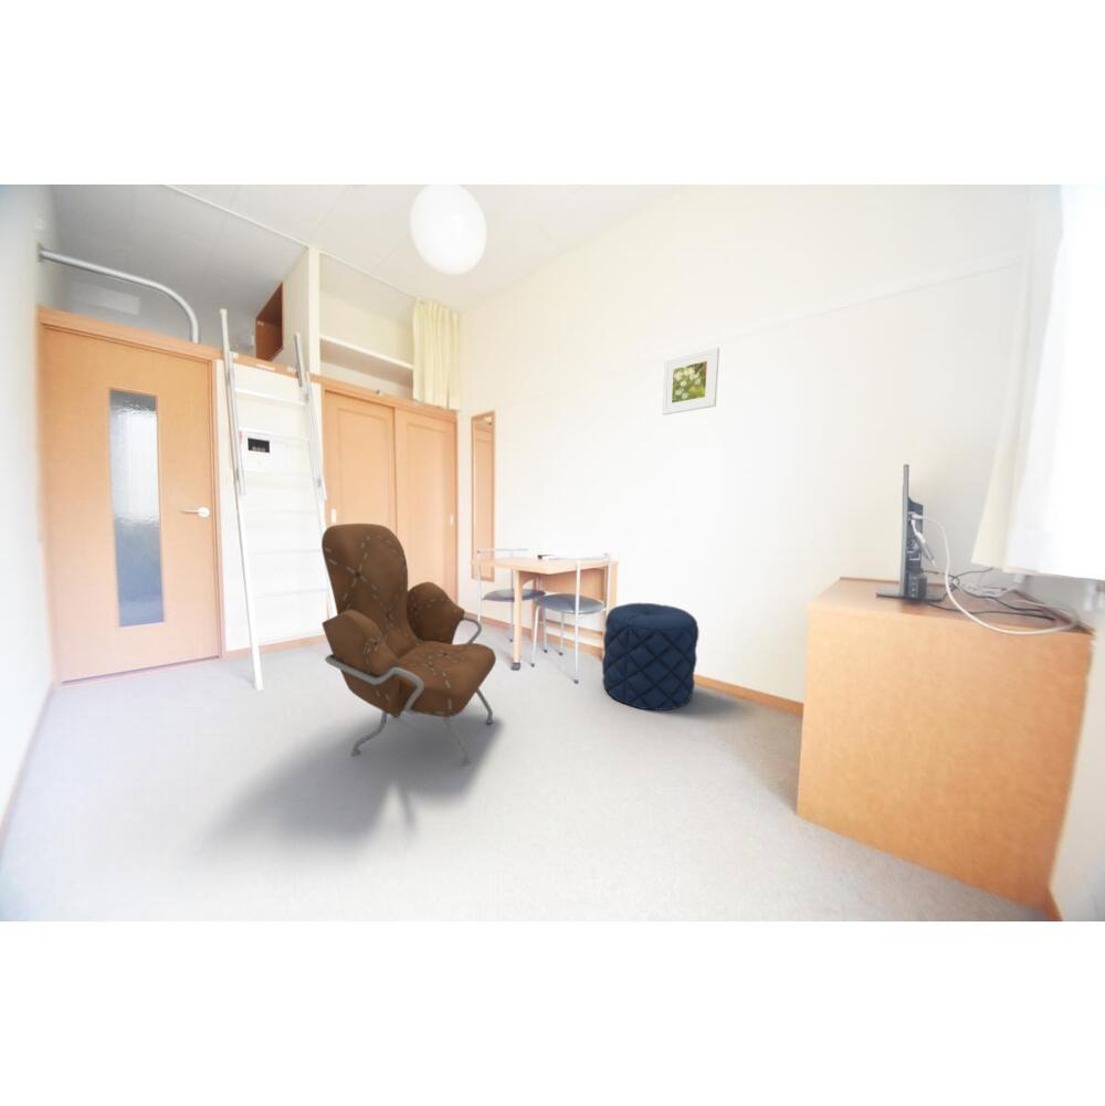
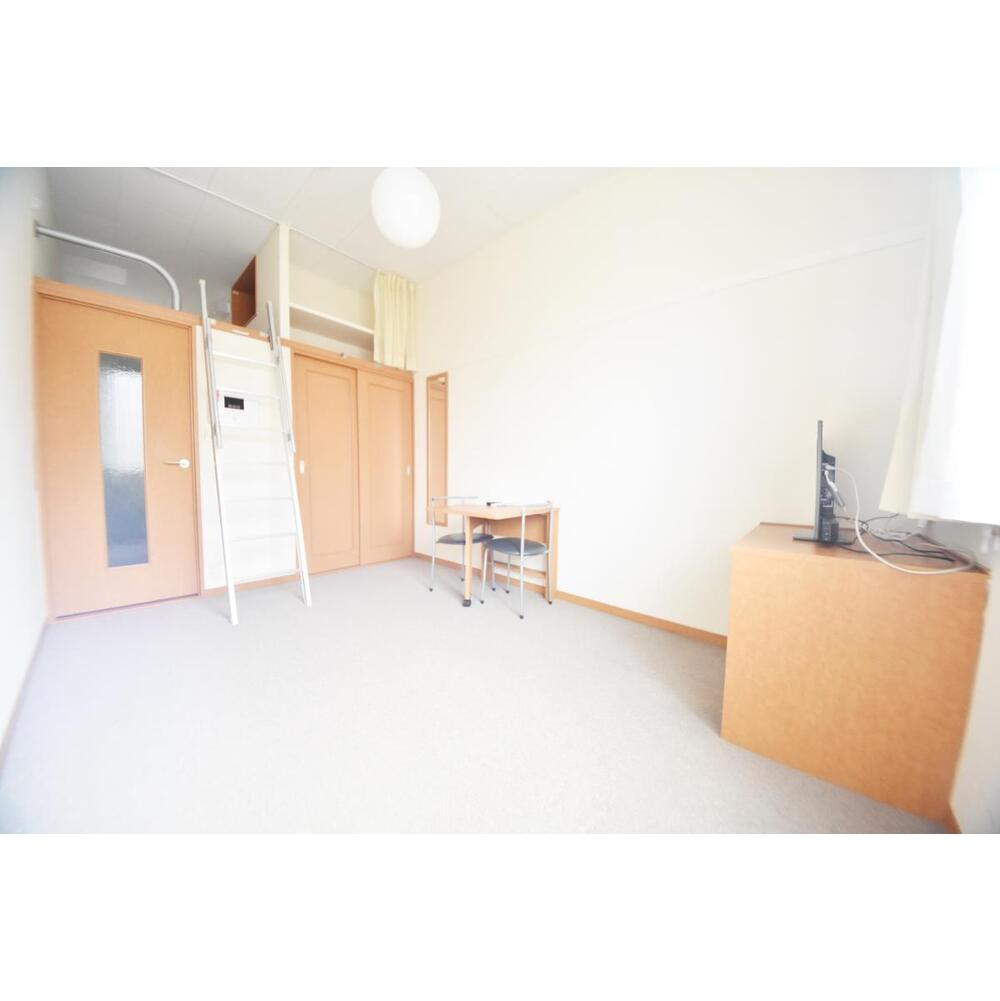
- armchair (415, 633)
- pouf (649, 650)
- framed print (688, 382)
